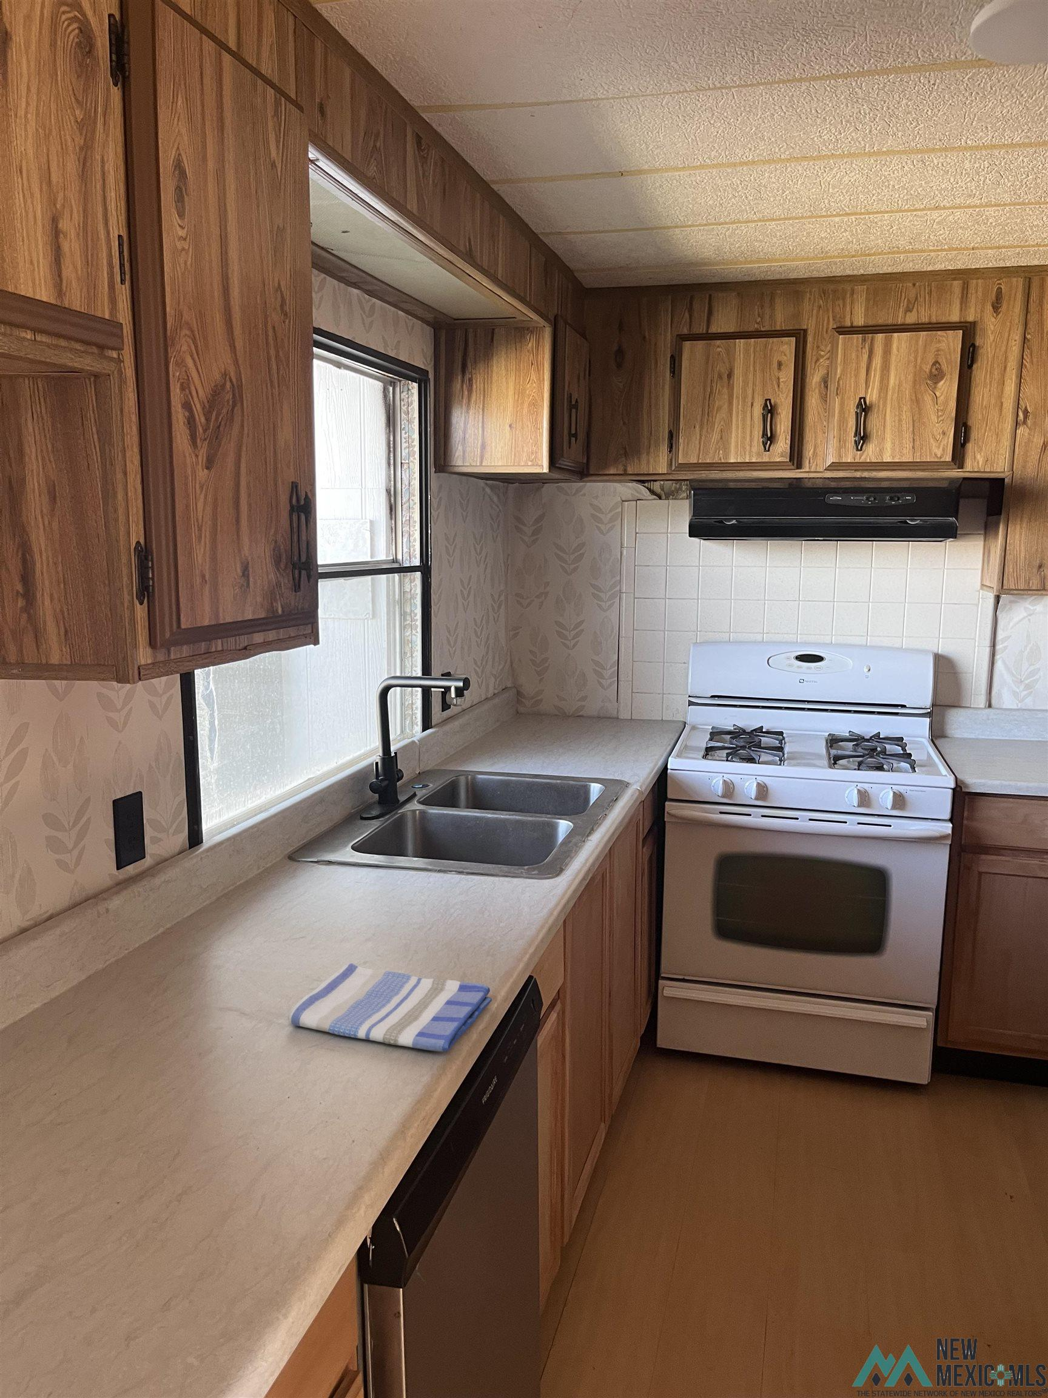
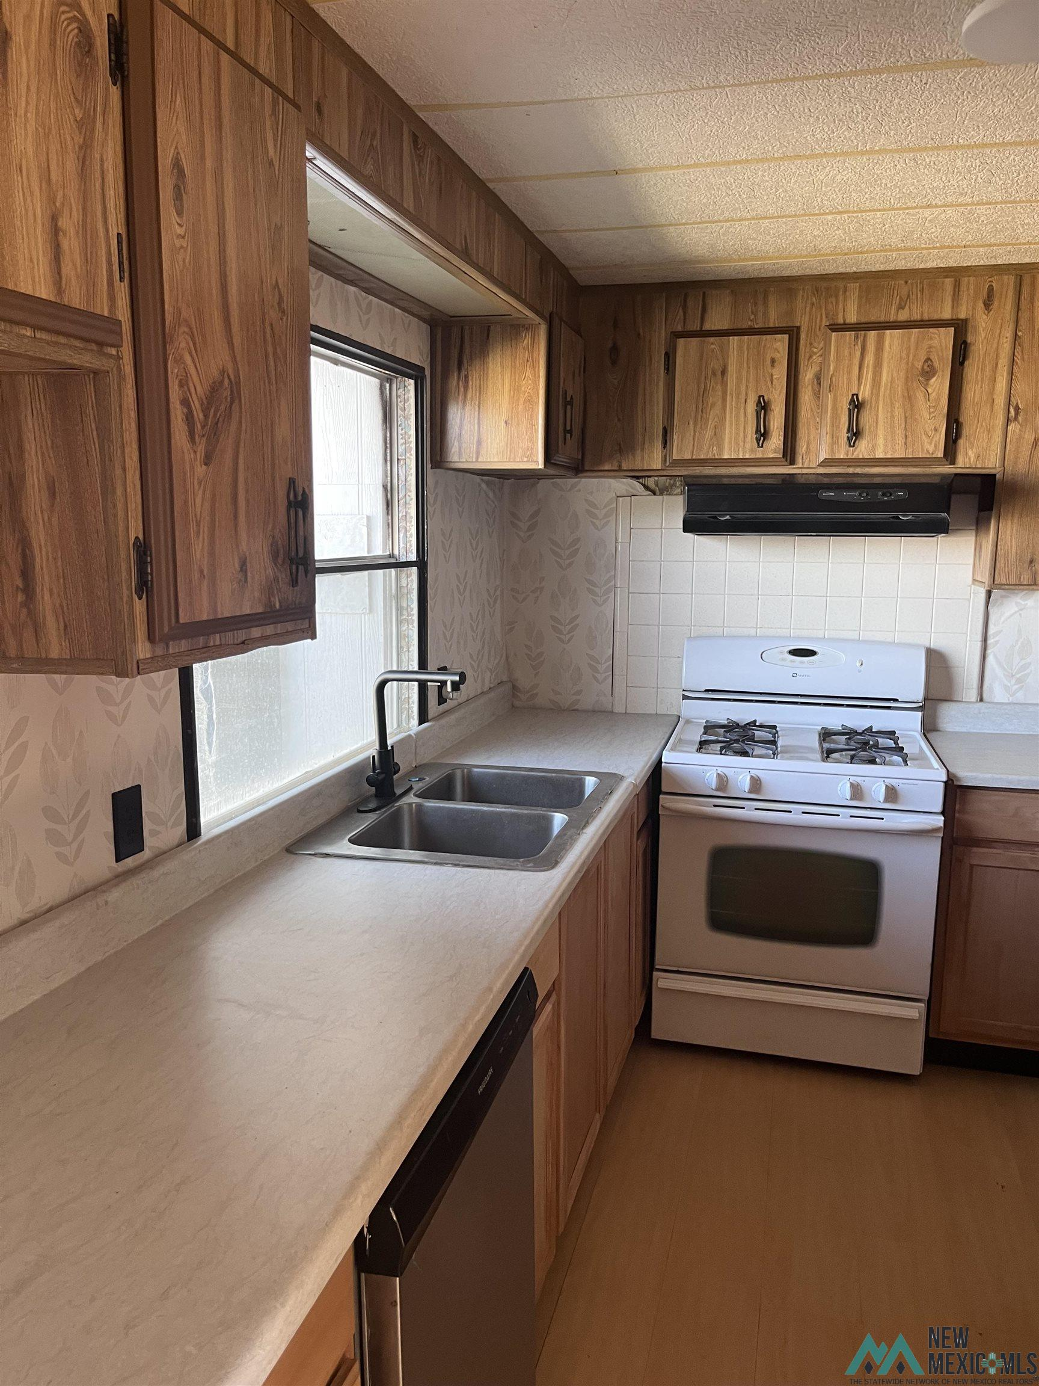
- dish towel (392, 1004)
